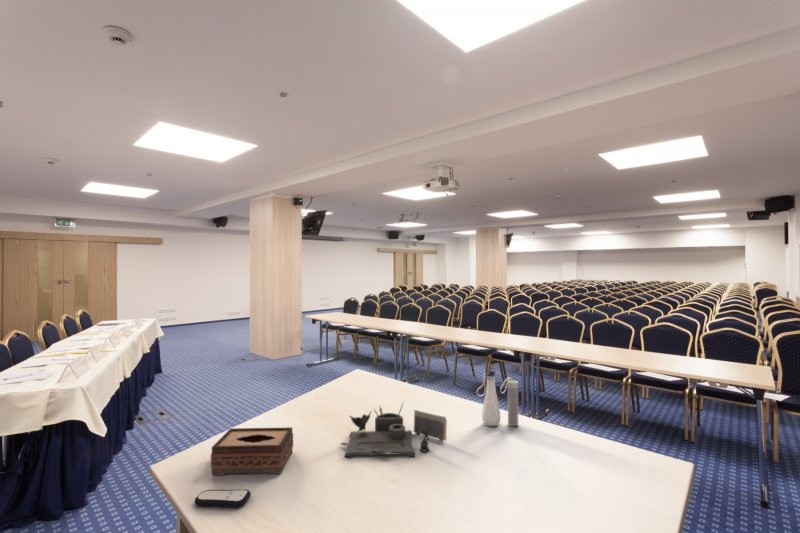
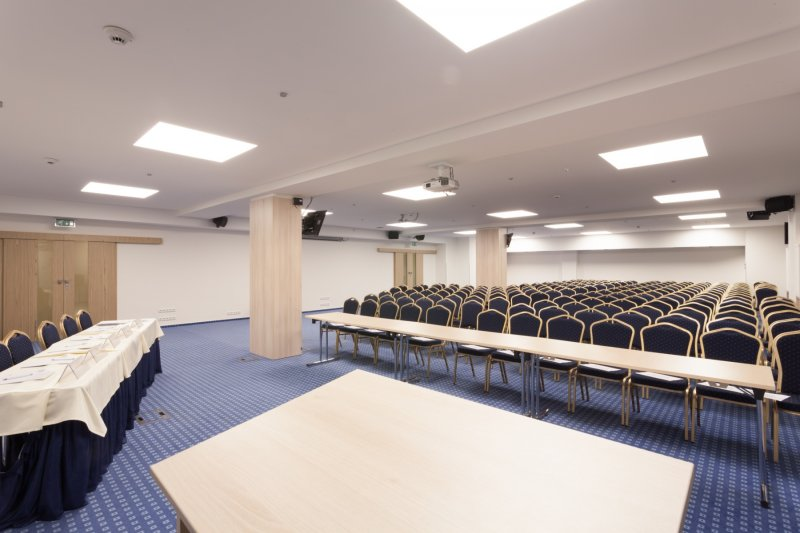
- remote control (222, 497)
- water bottle (496, 397)
- tissue box (254, 449)
- desk organizer (394, 426)
